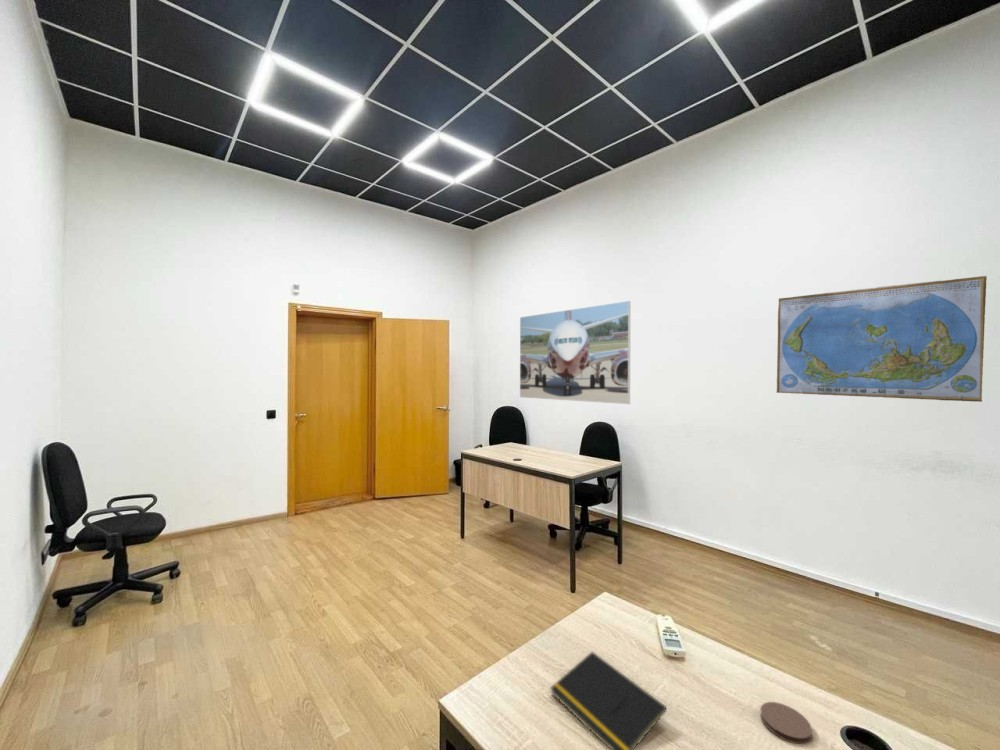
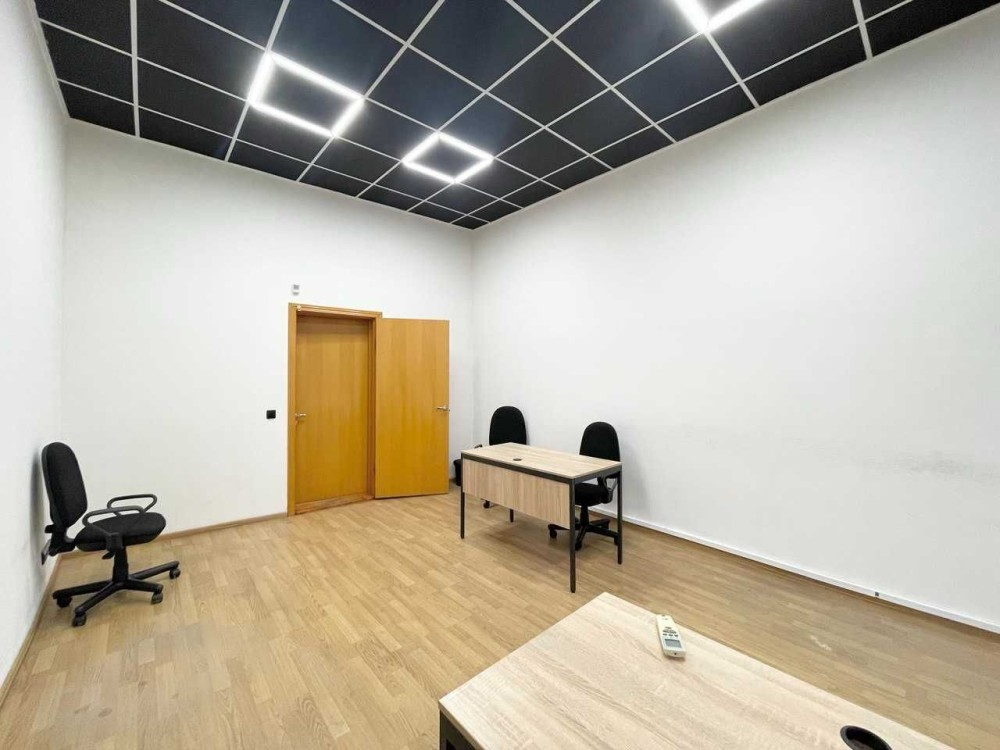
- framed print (568, 355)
- coaster (785, 722)
- notepad (605, 698)
- world map (866, 342)
